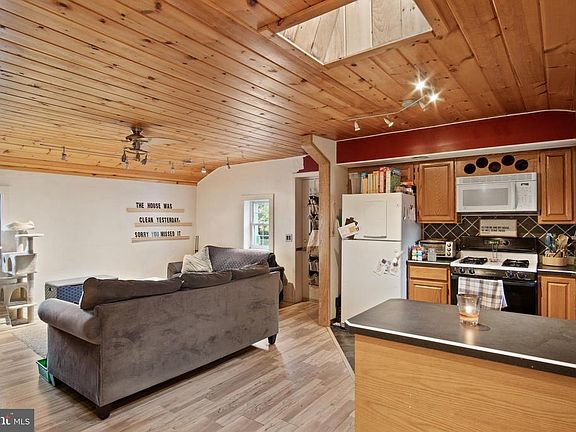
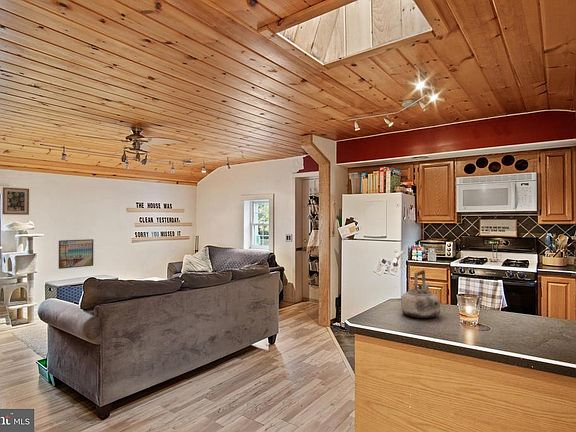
+ wall art (16, 201)
+ kettle (421, 292)
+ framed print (76, 253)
